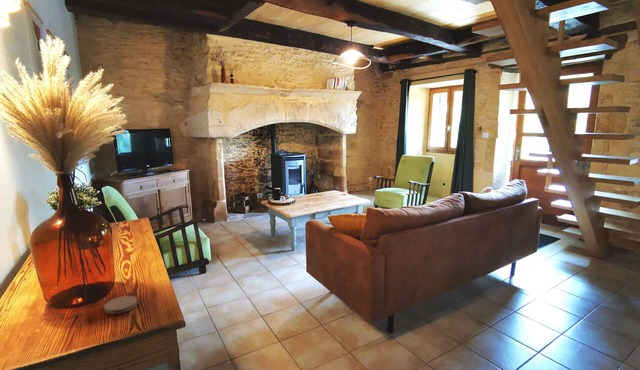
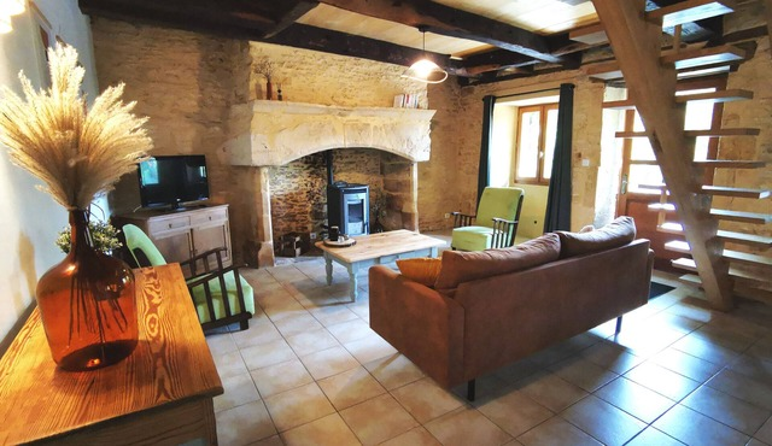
- coaster (121, 304)
